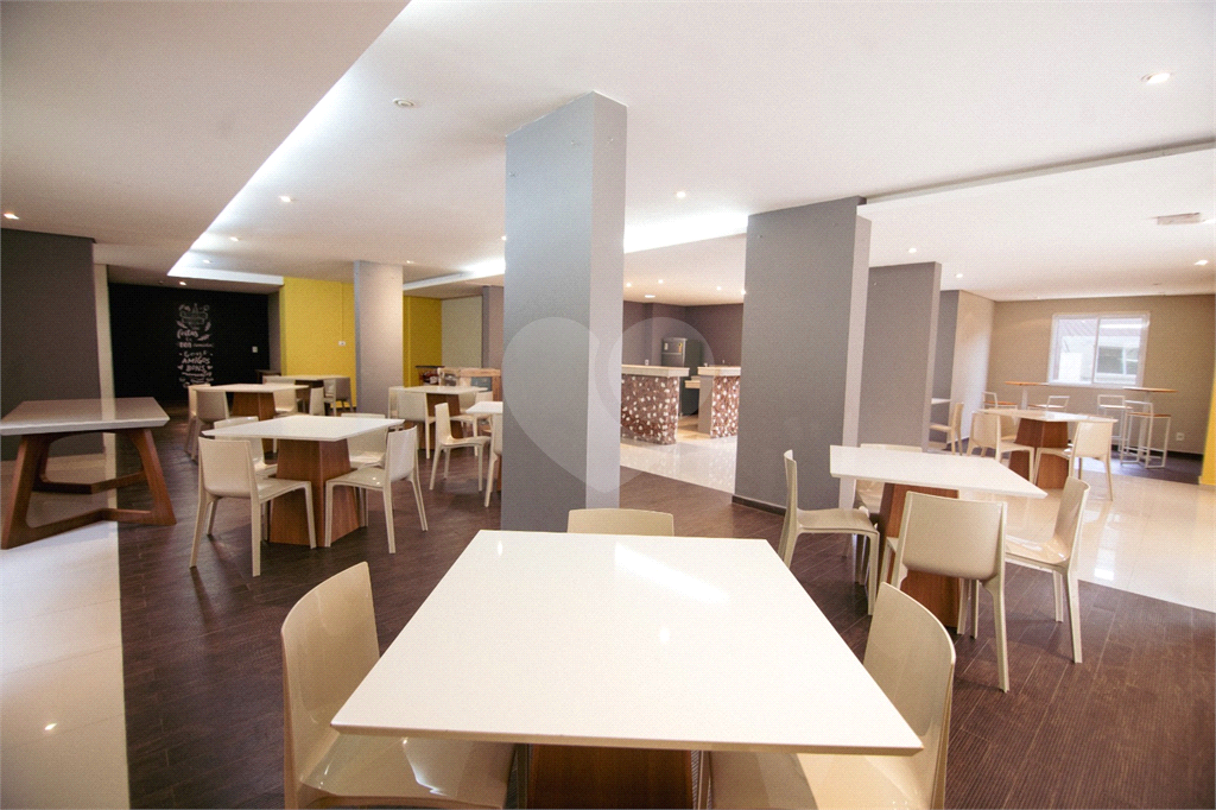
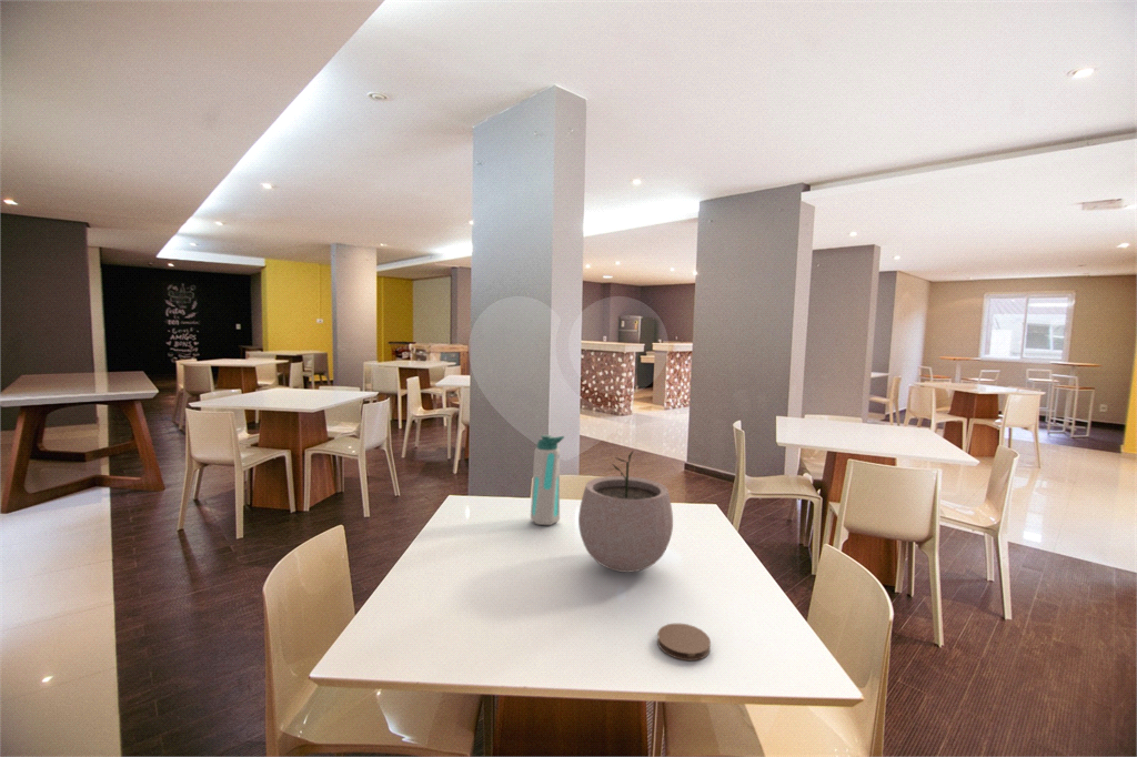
+ coaster (683, 640)
+ plant pot (625, 508)
+ water bottle (547, 478)
